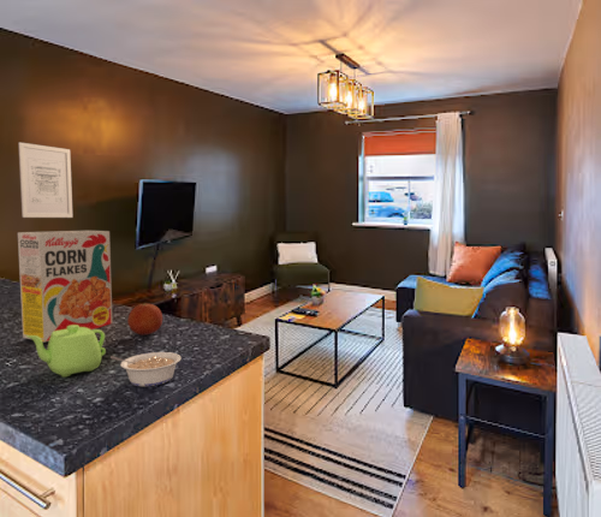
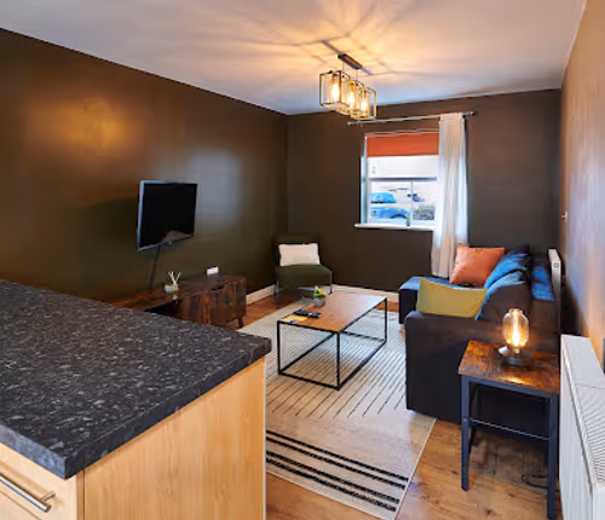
- fruit (145, 319)
- cereal box (67, 281)
- teapot (67, 349)
- wall art (47, 182)
- legume (149, 368)
